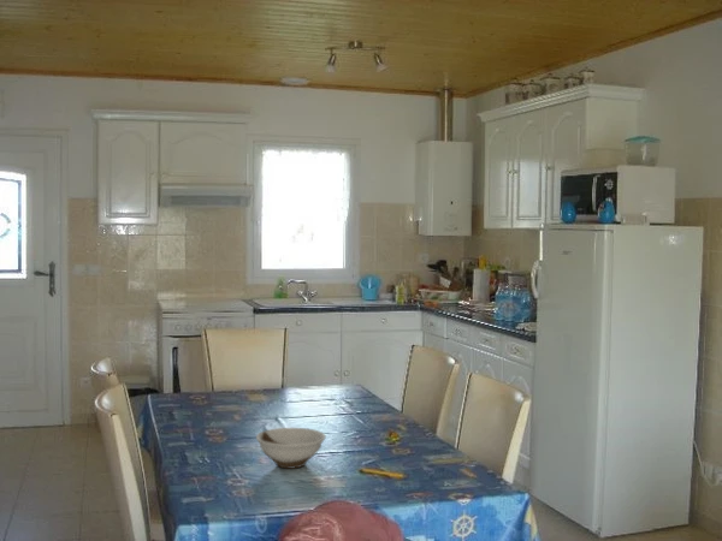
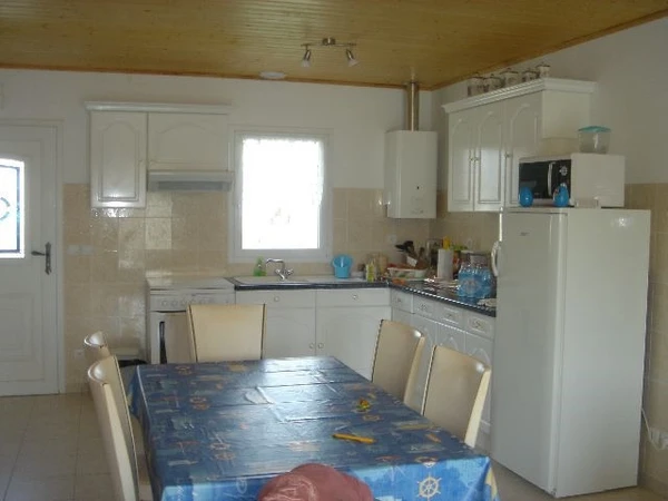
- bowl (290, 450)
